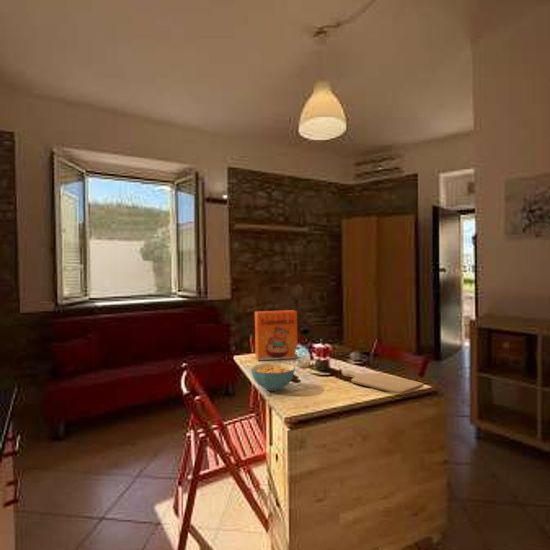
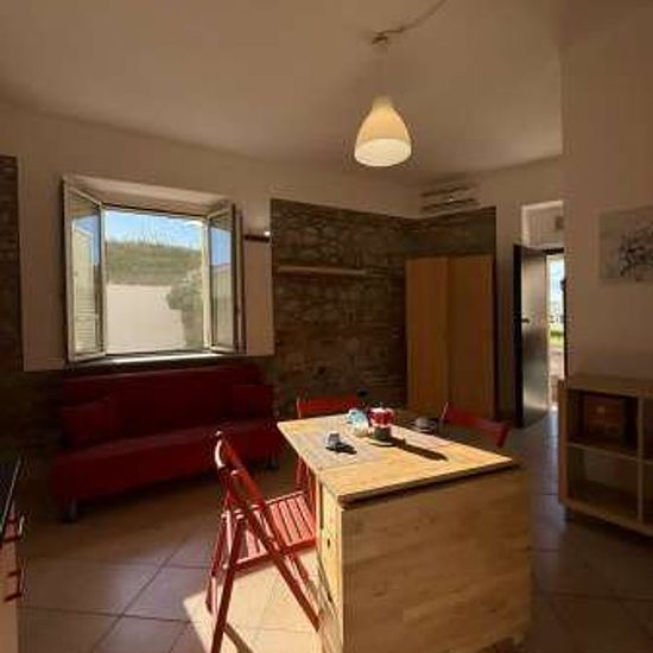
- cereal box (276, 334)
- chopping board (376, 380)
- cereal bowl (273, 378)
